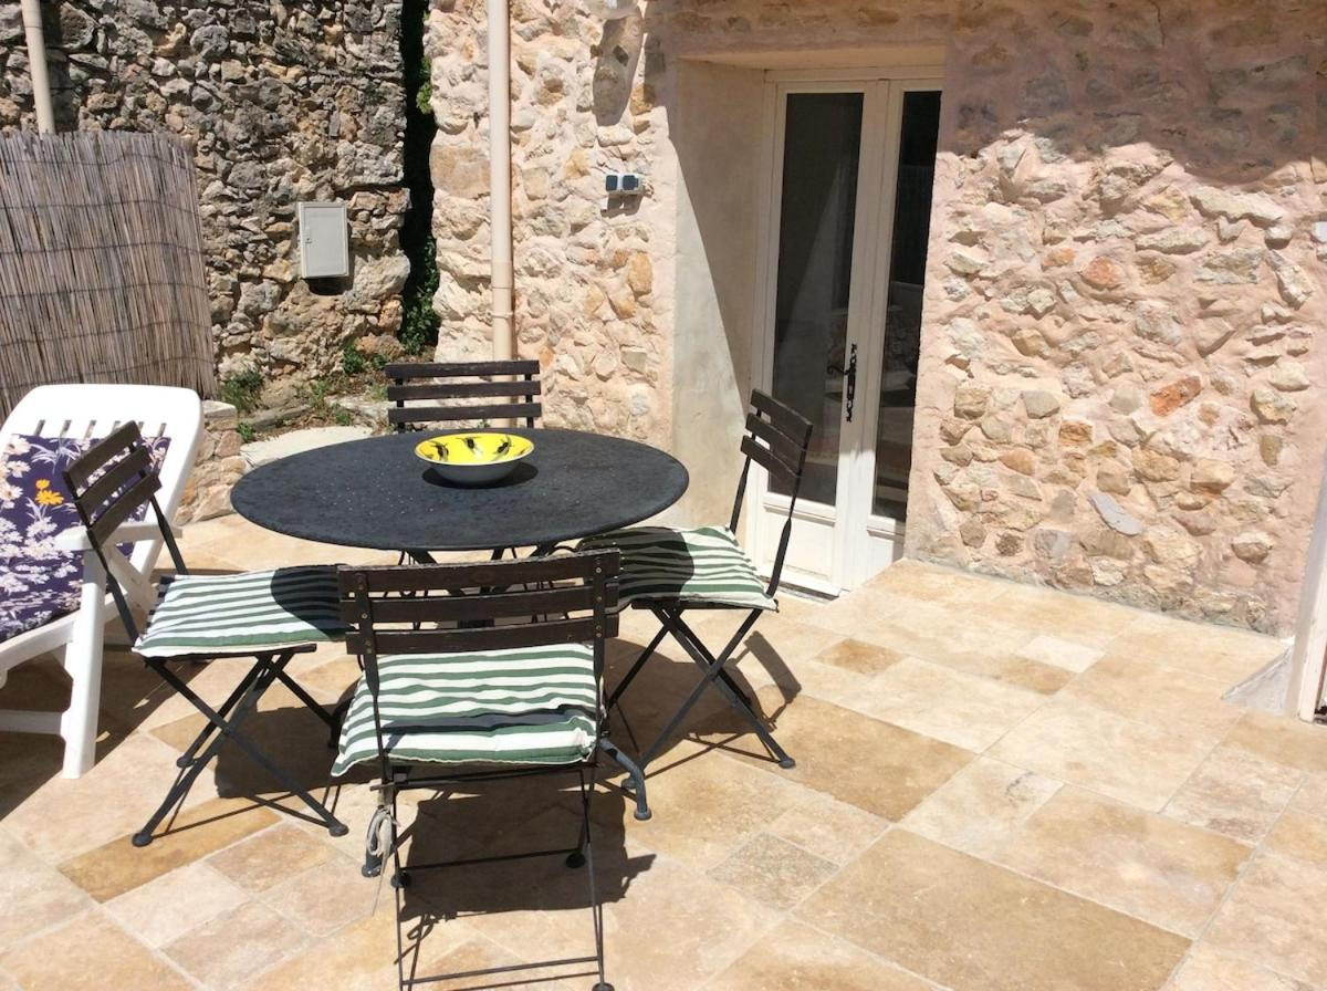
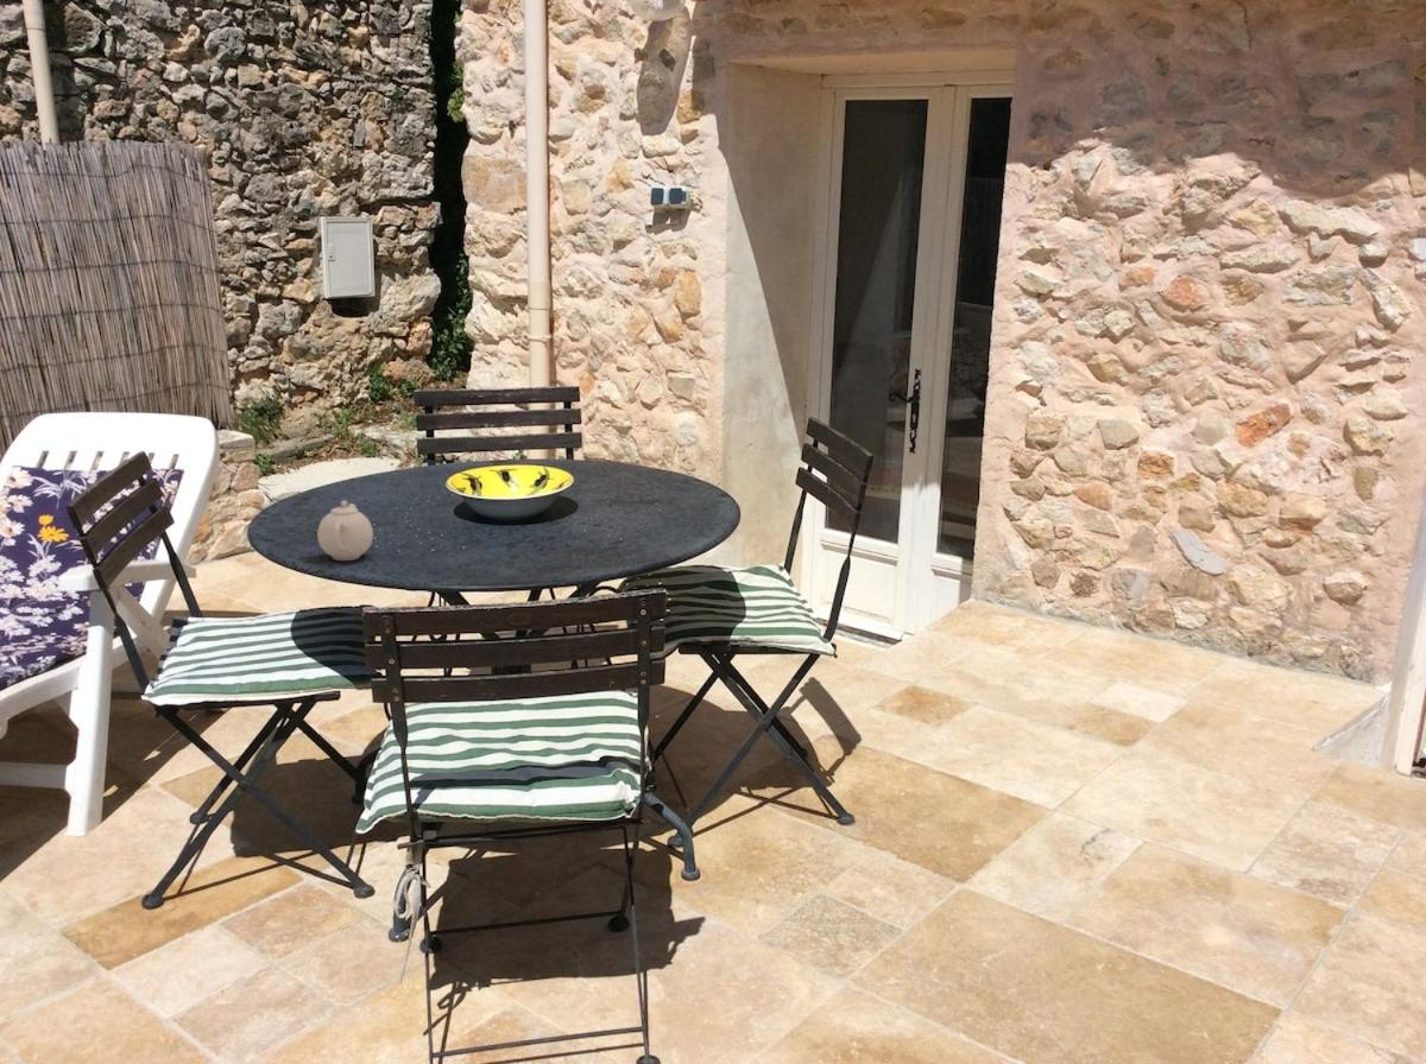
+ teapot (345, 528)
